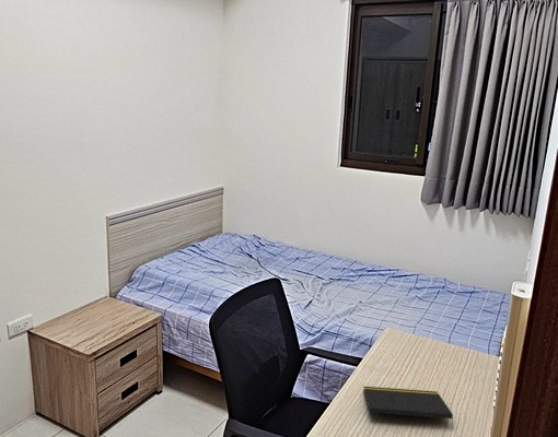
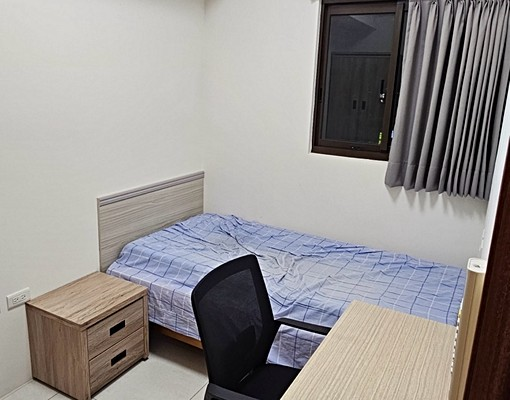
- notepad (405, 401)
